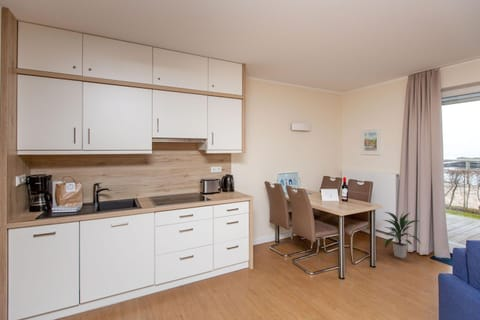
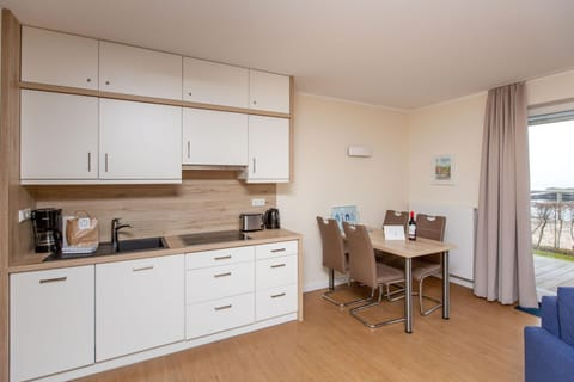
- indoor plant (398, 232)
